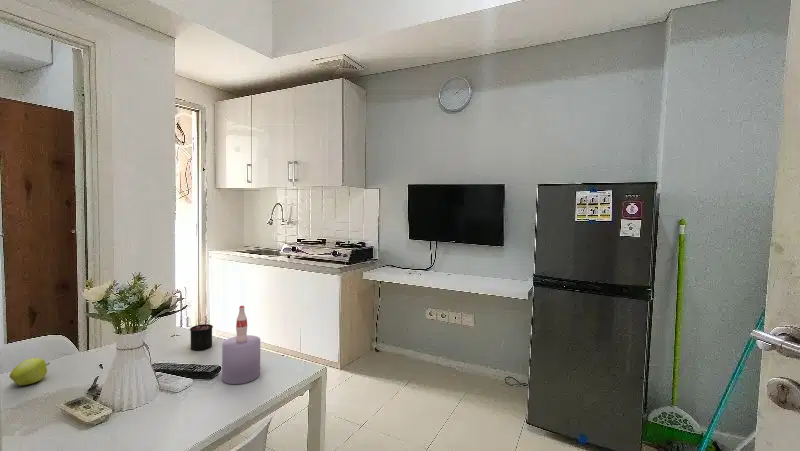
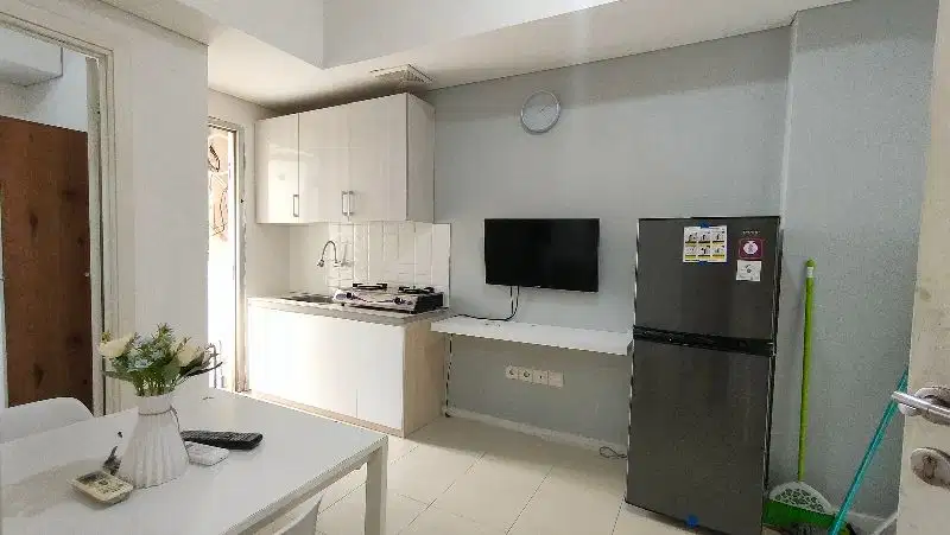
- candle (201, 332)
- apple (30, 371)
- bottle (241, 341)
